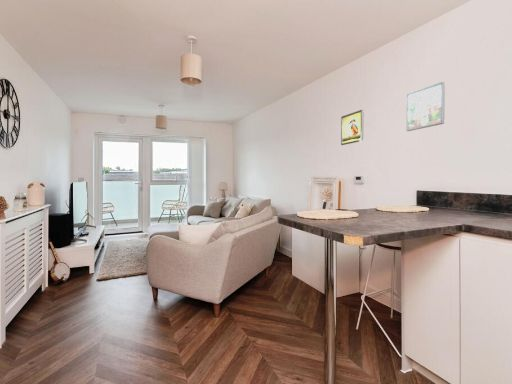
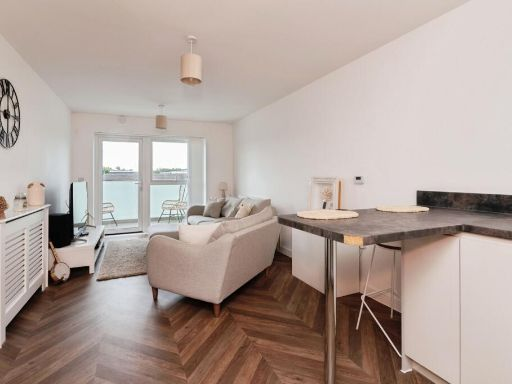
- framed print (424, 108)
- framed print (351, 128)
